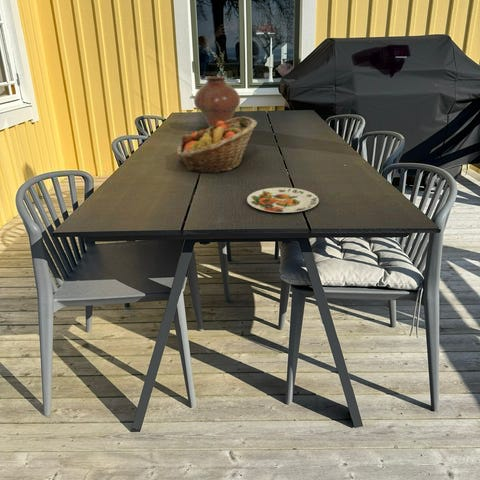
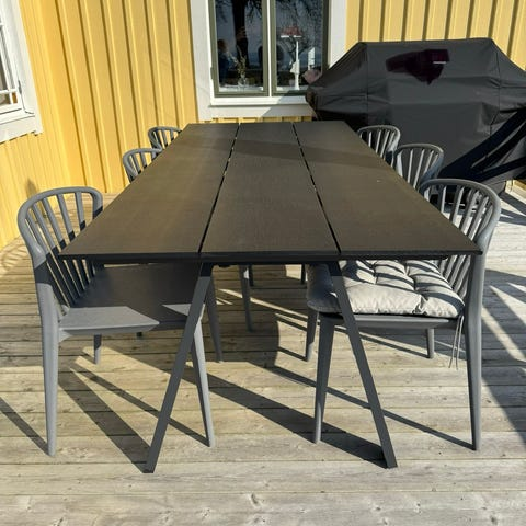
- plate (282, 200)
- vase (217, 104)
- fruit basket (216, 143)
